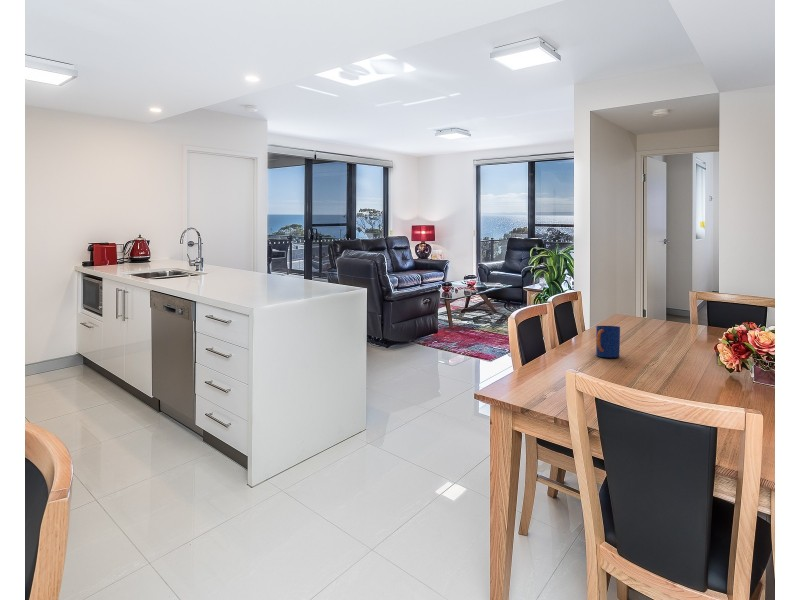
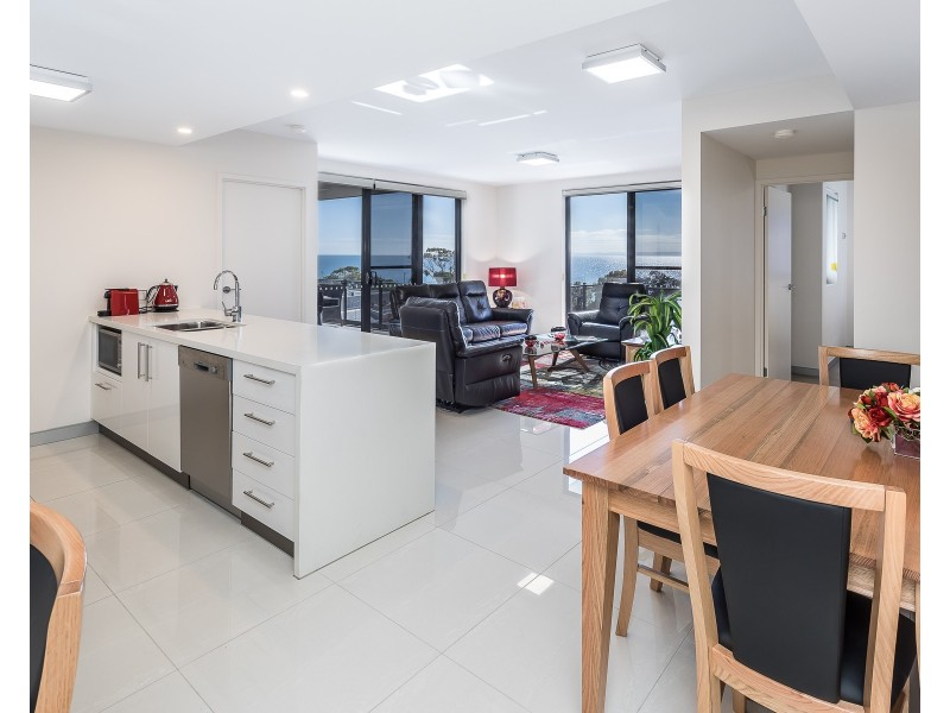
- mug (605, 341)
